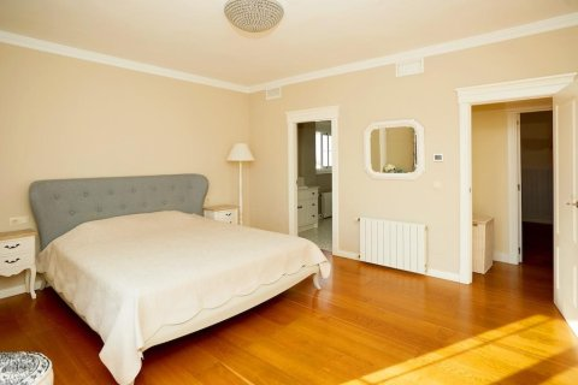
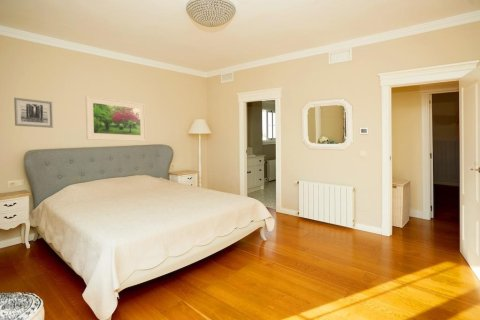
+ wall art (34, 113)
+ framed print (118, 120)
